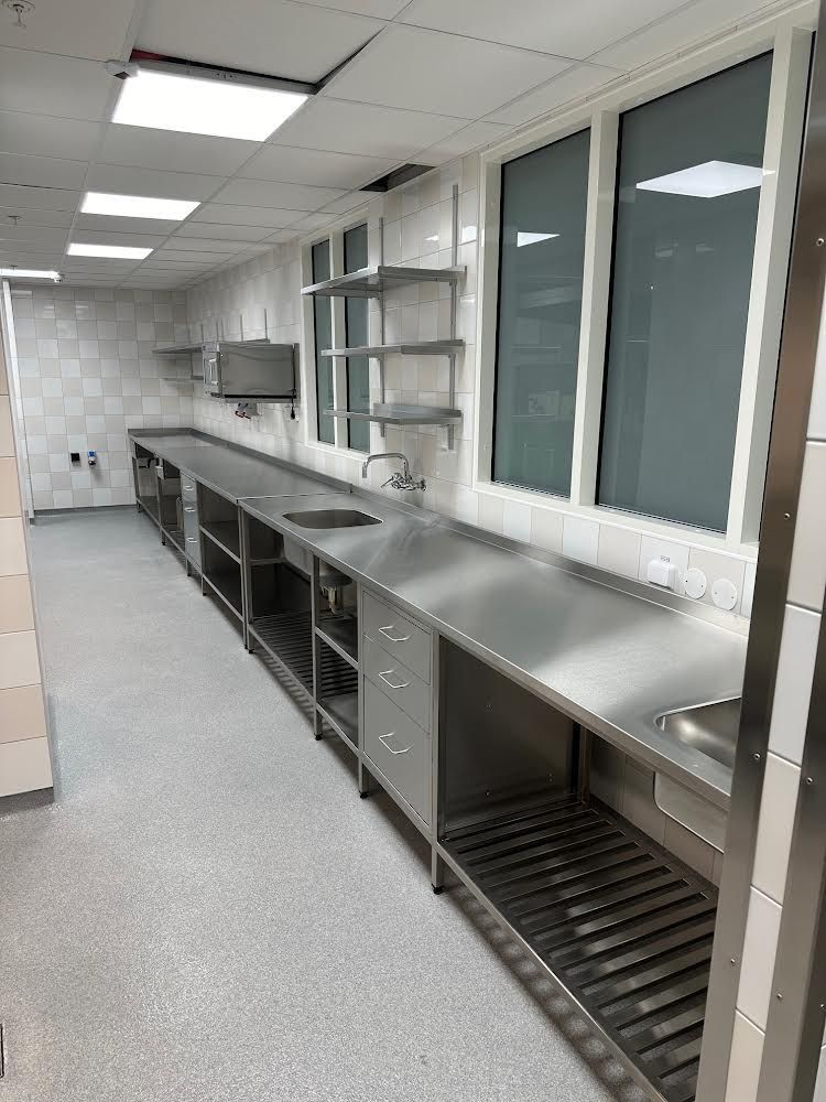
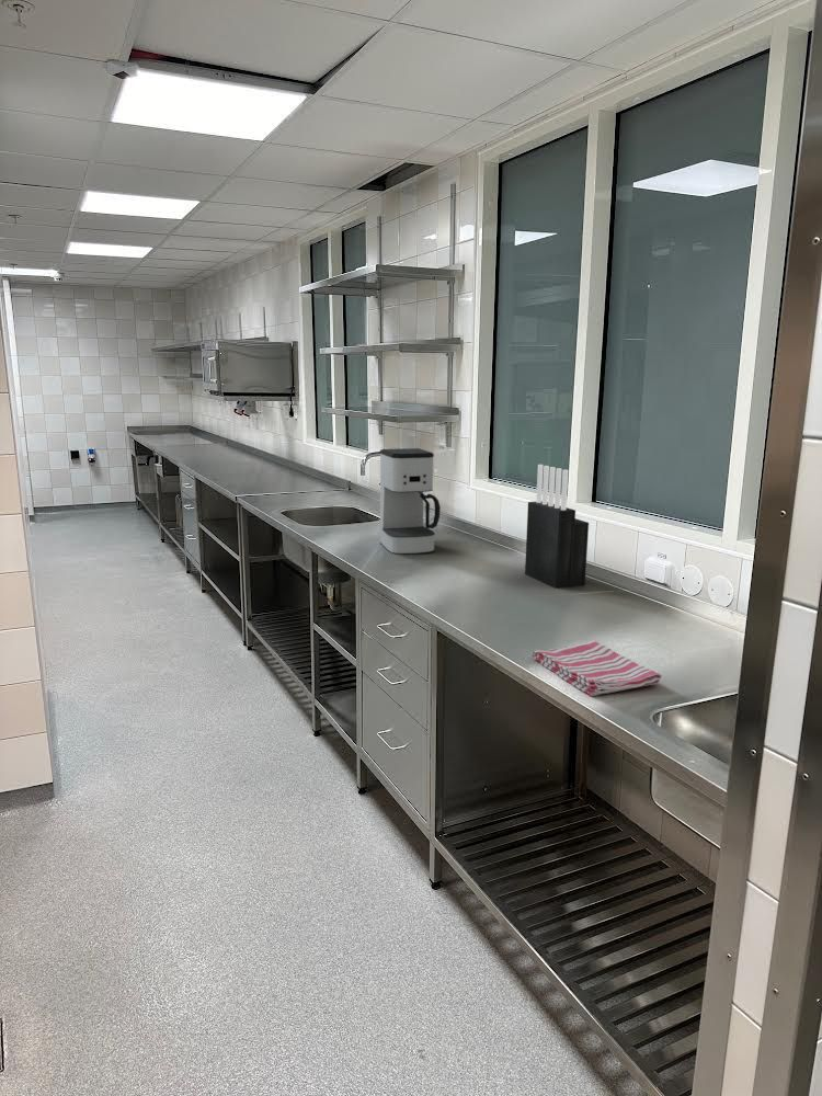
+ dish towel (594, 663)
+ knife block (560, 524)
+ coffee maker (411, 500)
